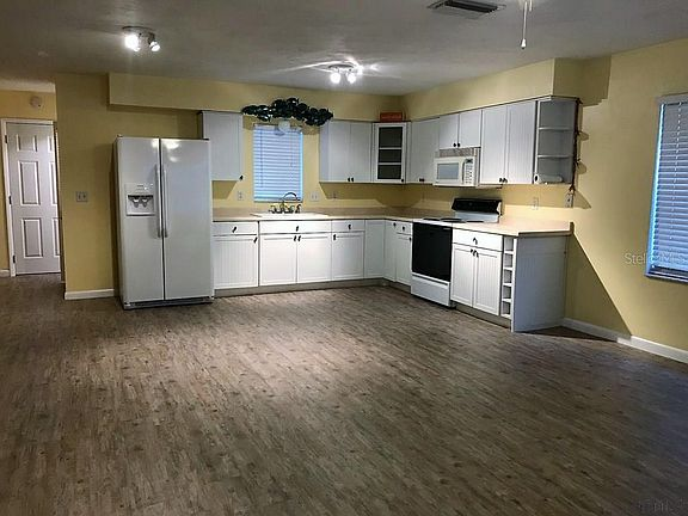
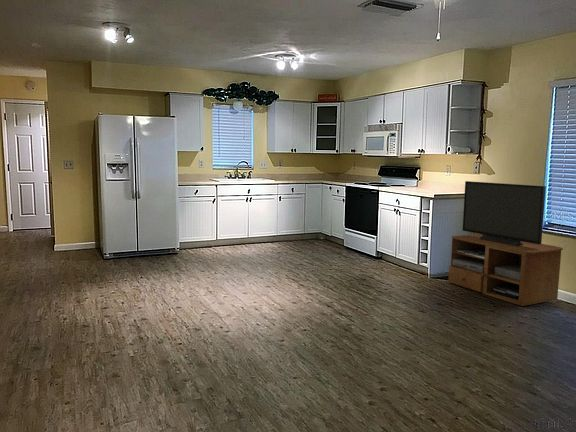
+ tv stand (501, 237)
